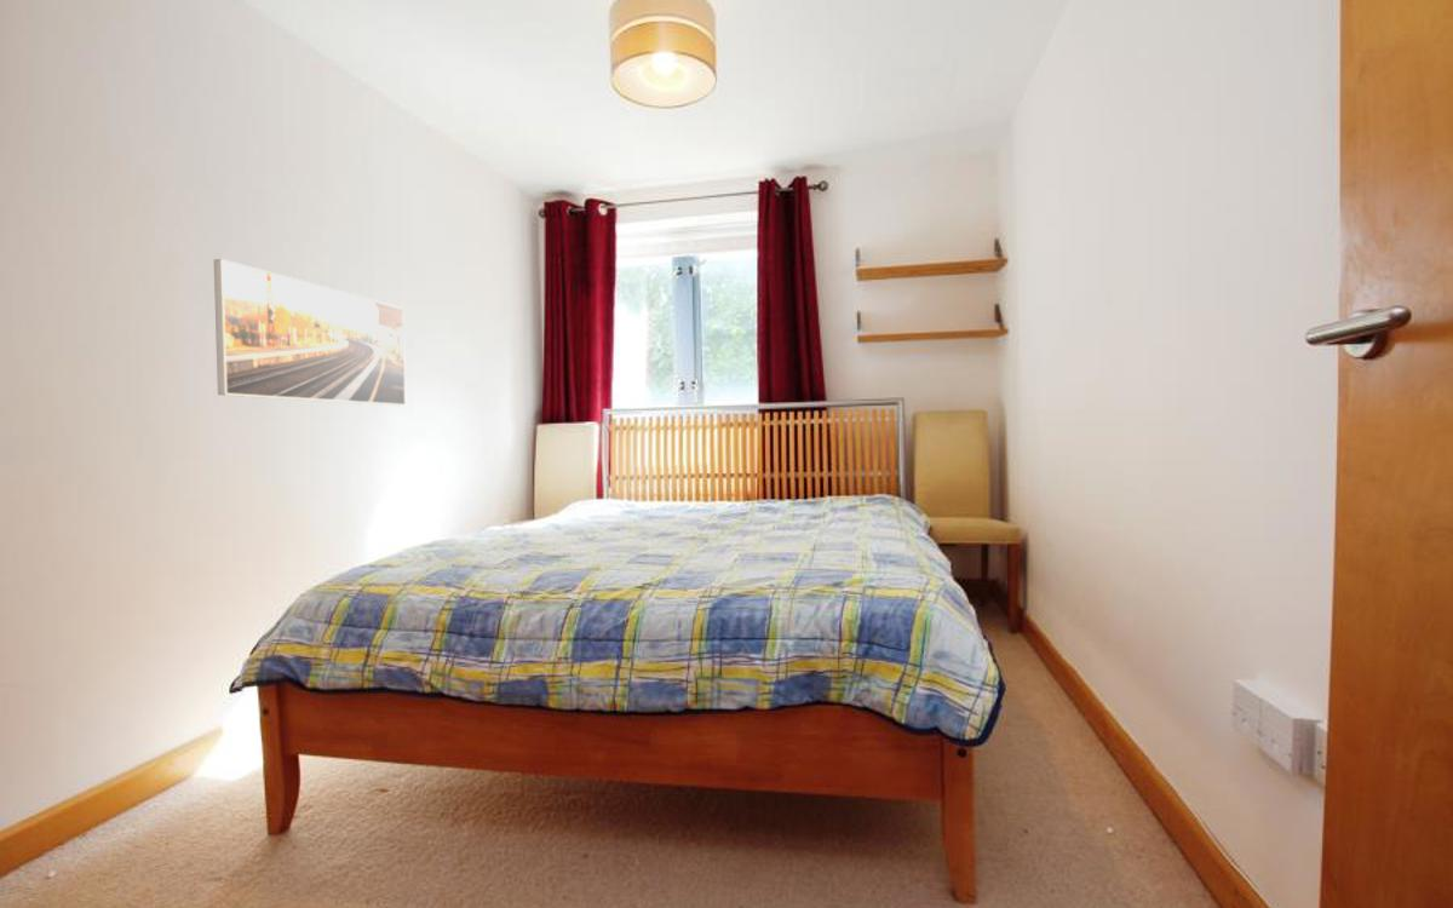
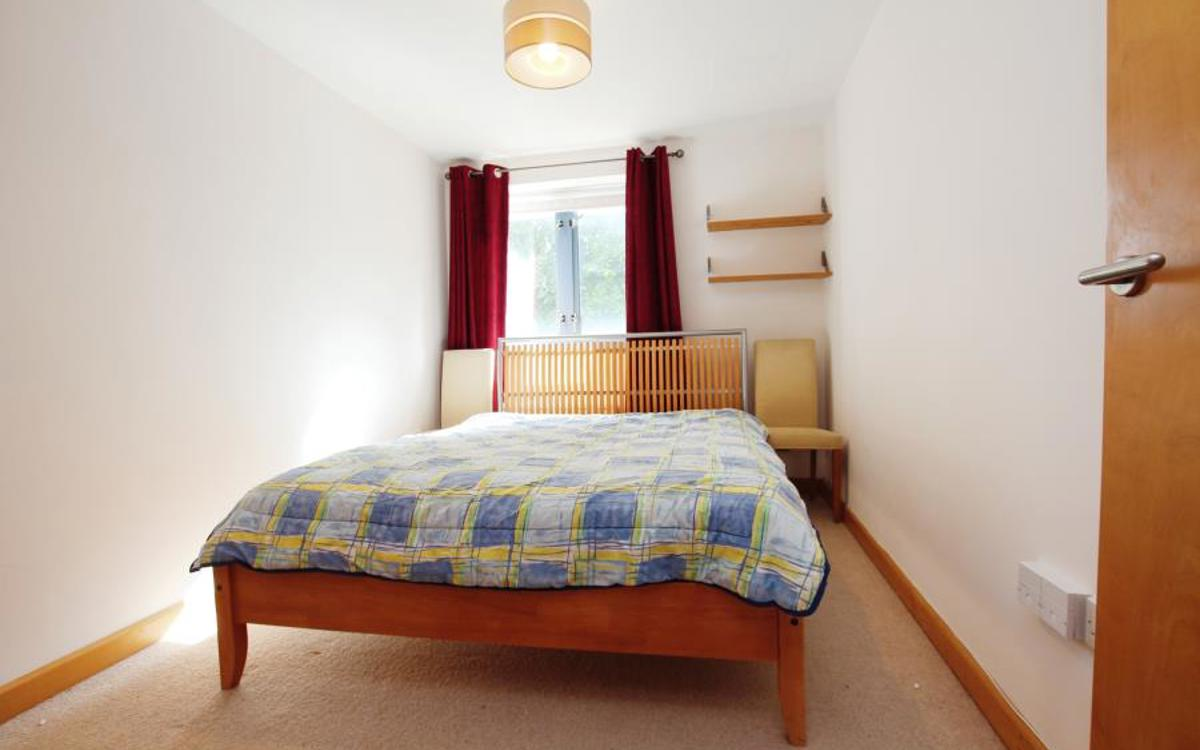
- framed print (326, 344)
